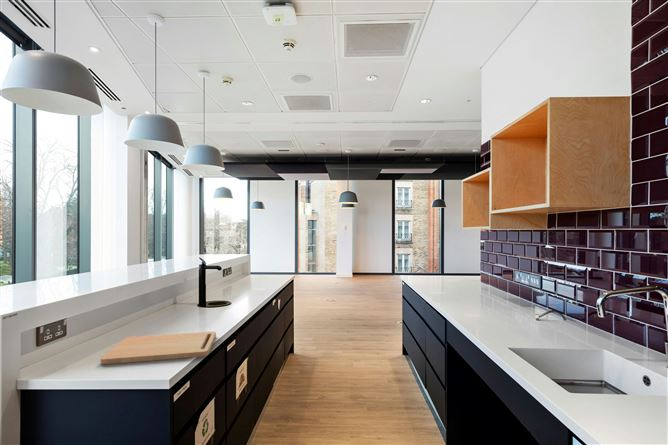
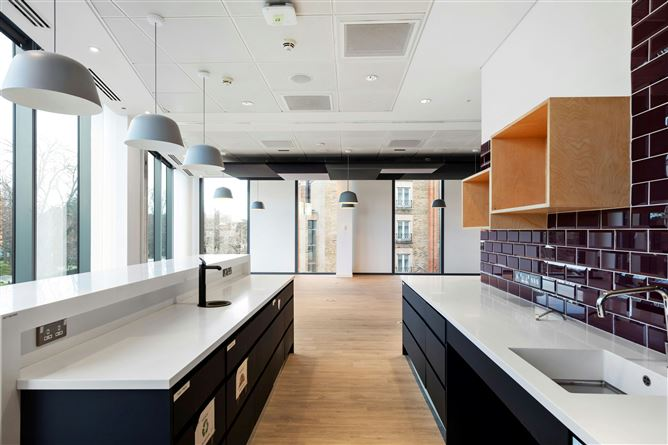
- cutting board (164, 345)
